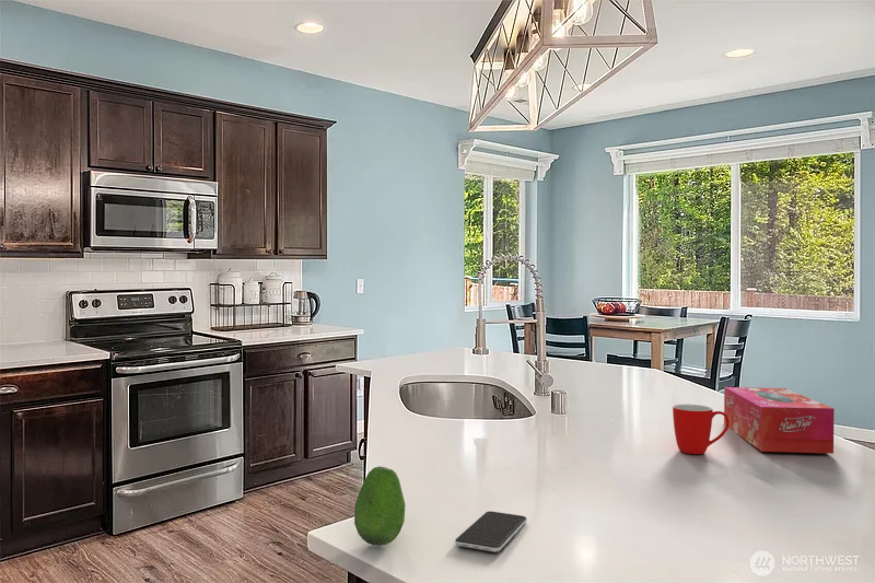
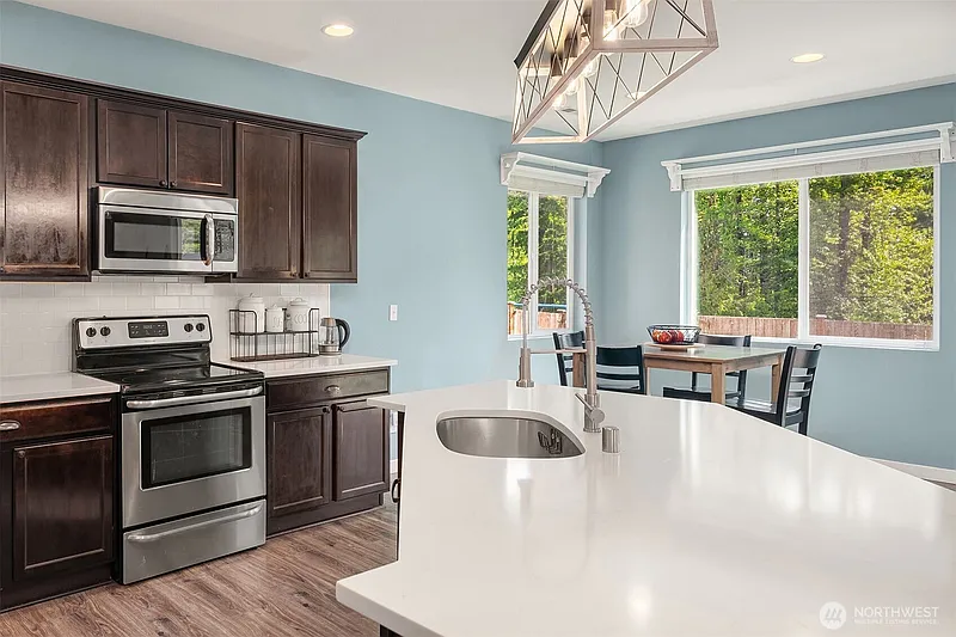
- smartphone (492, 529)
- fruit (380, 504)
- tissue box (773, 417)
- mug (700, 430)
